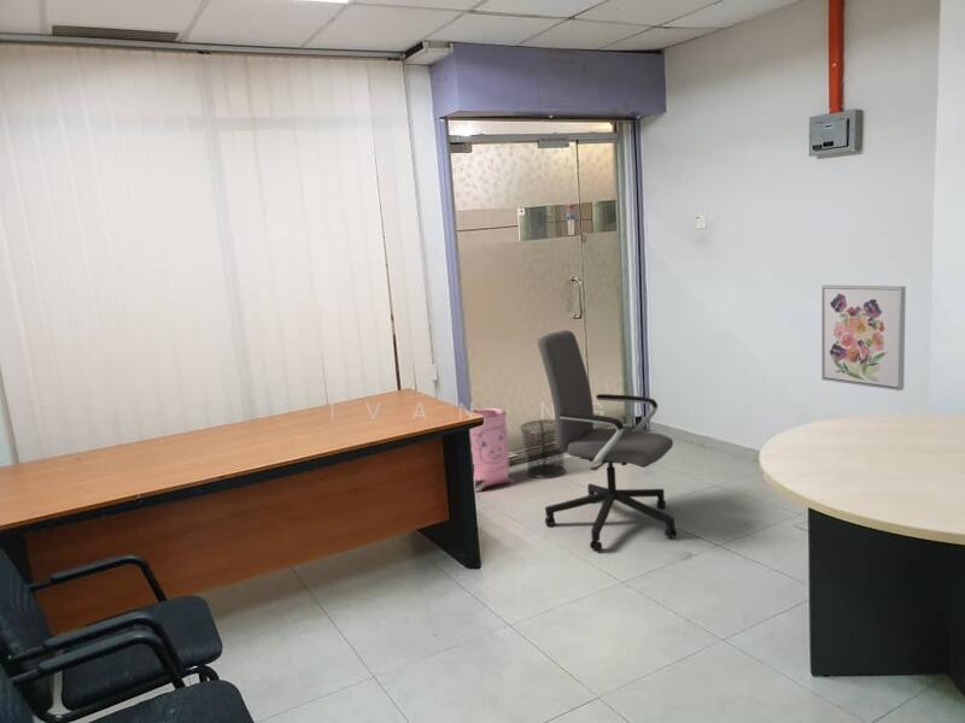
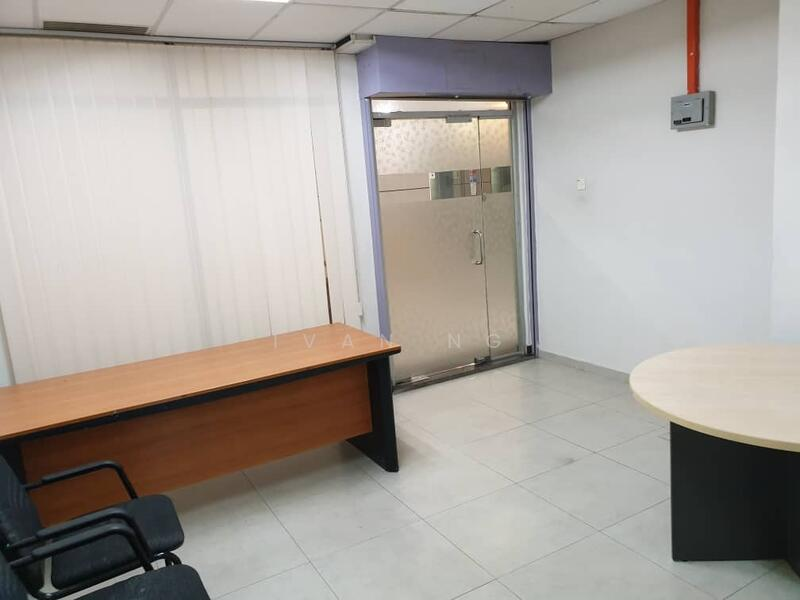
- bag (485, 448)
- office chair (609, 431)
- wall art (861, 335)
- waste bin (544, 448)
